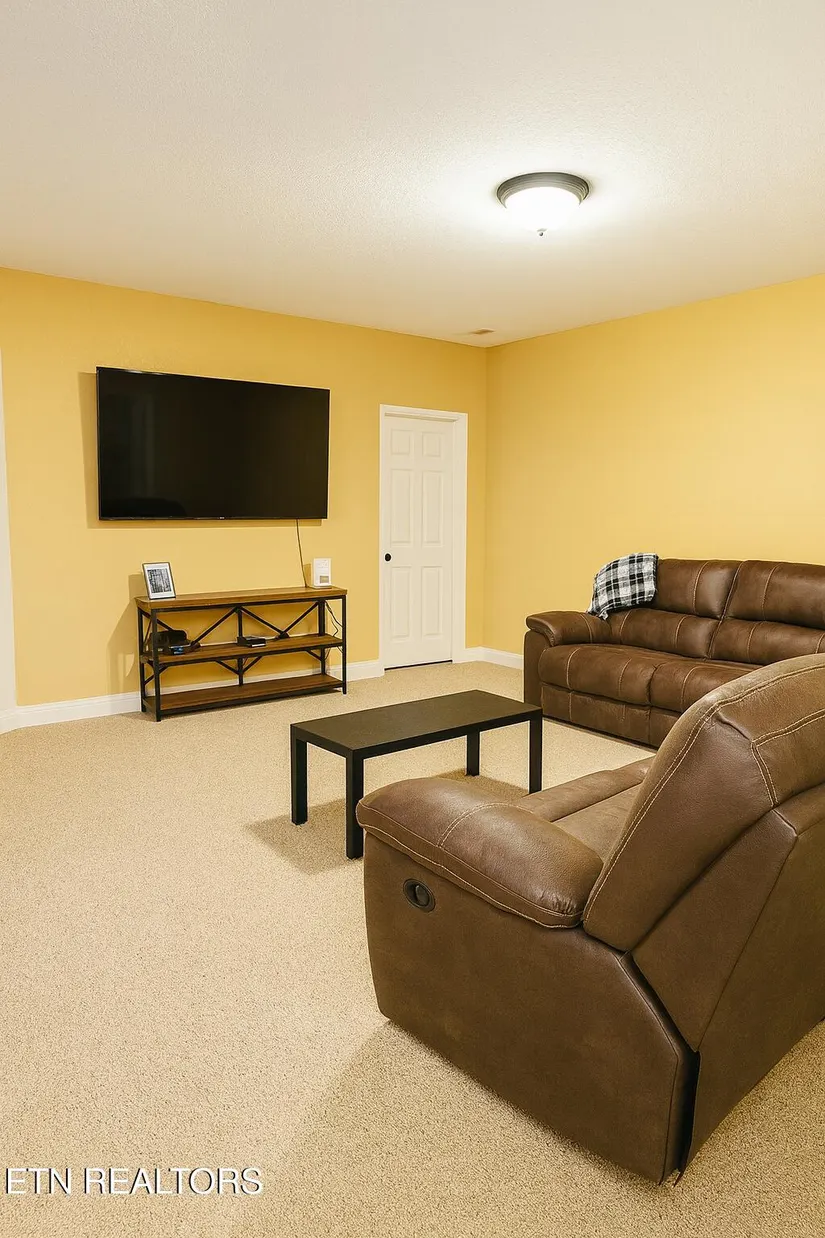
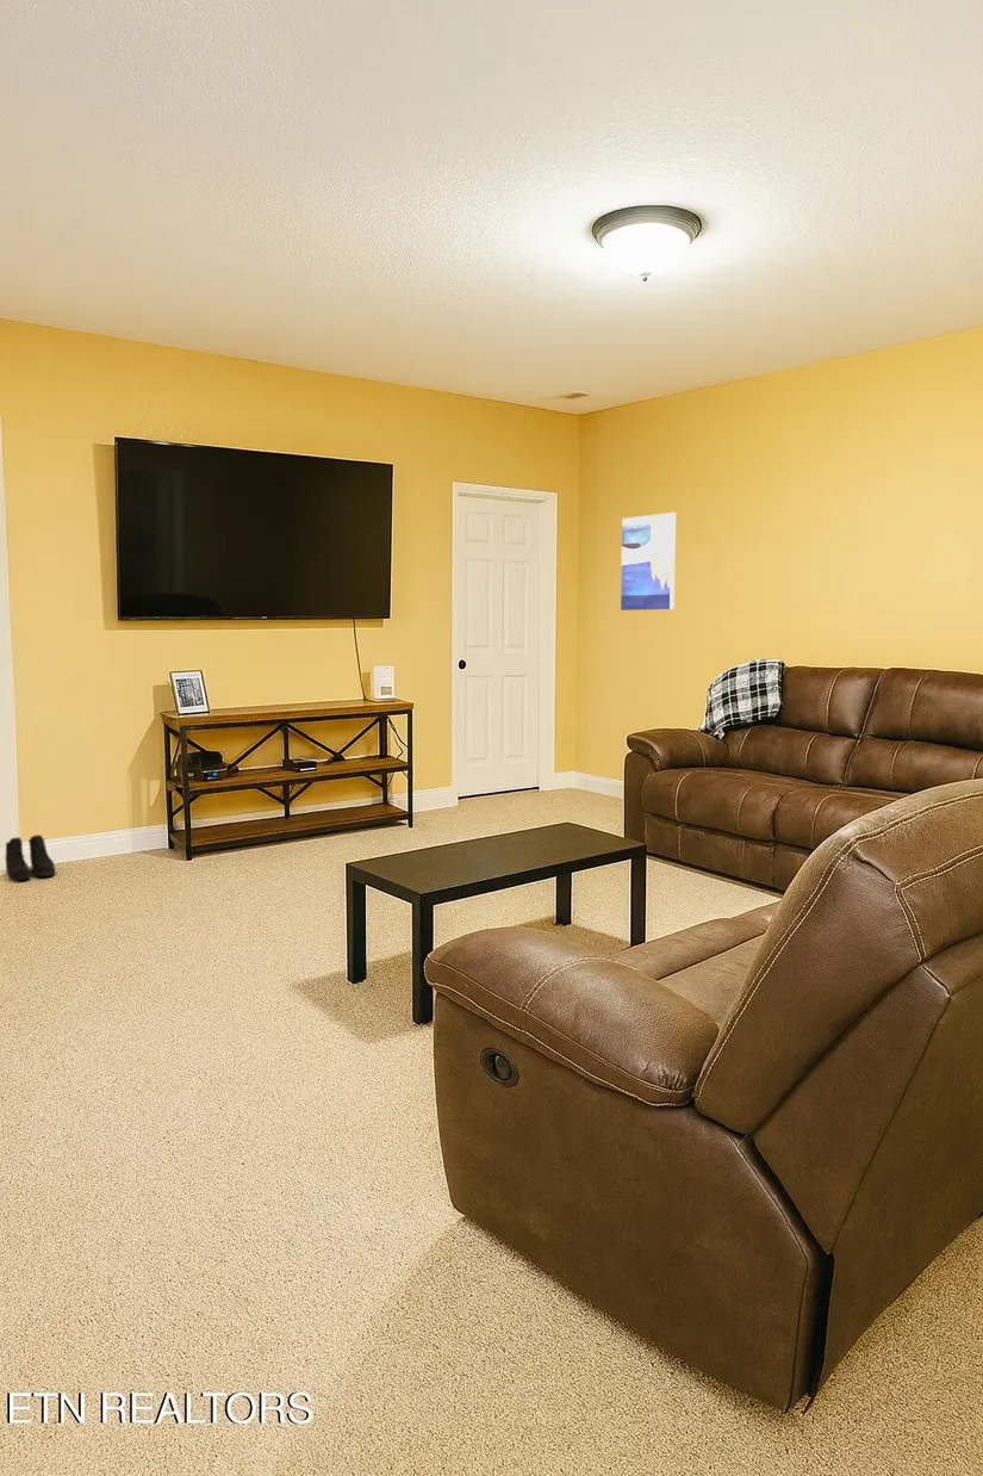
+ wall art (647, 563)
+ boots (30, 856)
